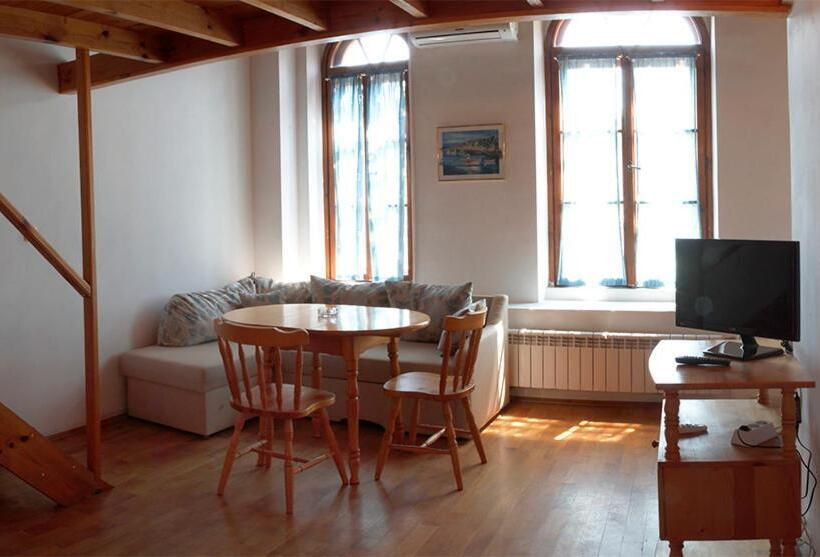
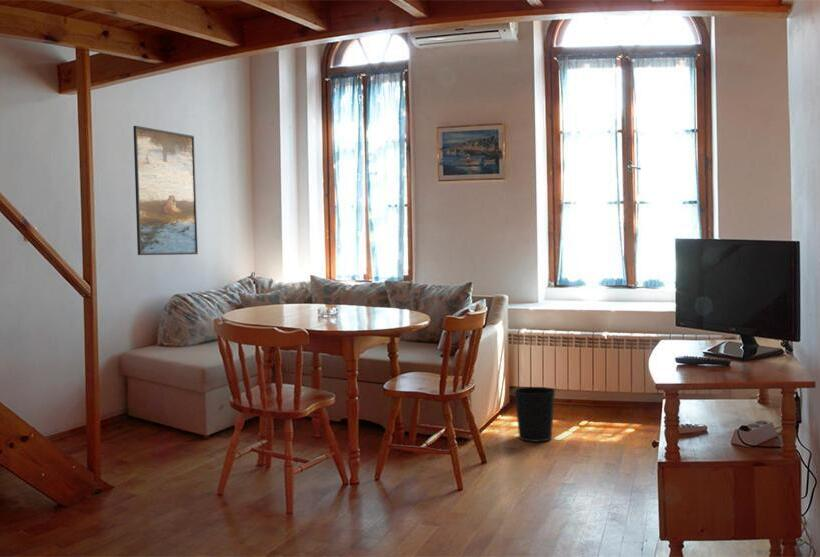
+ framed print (167, 193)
+ wastebasket (534, 414)
